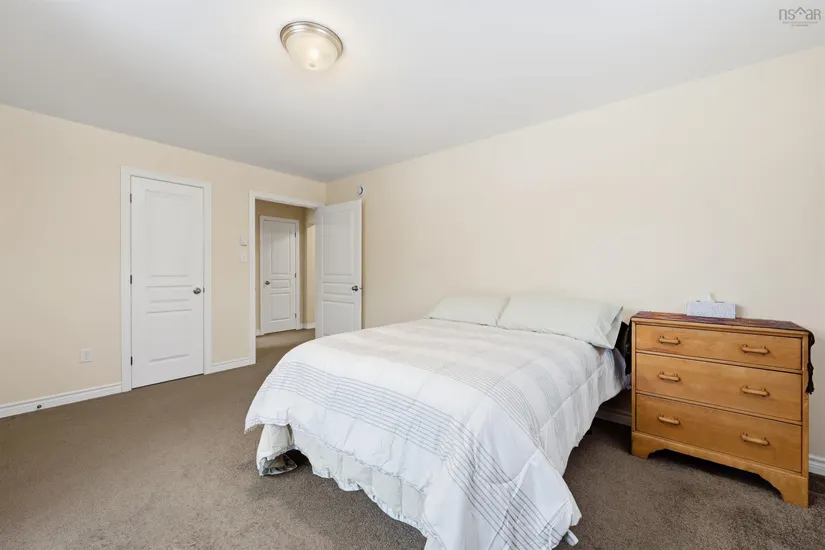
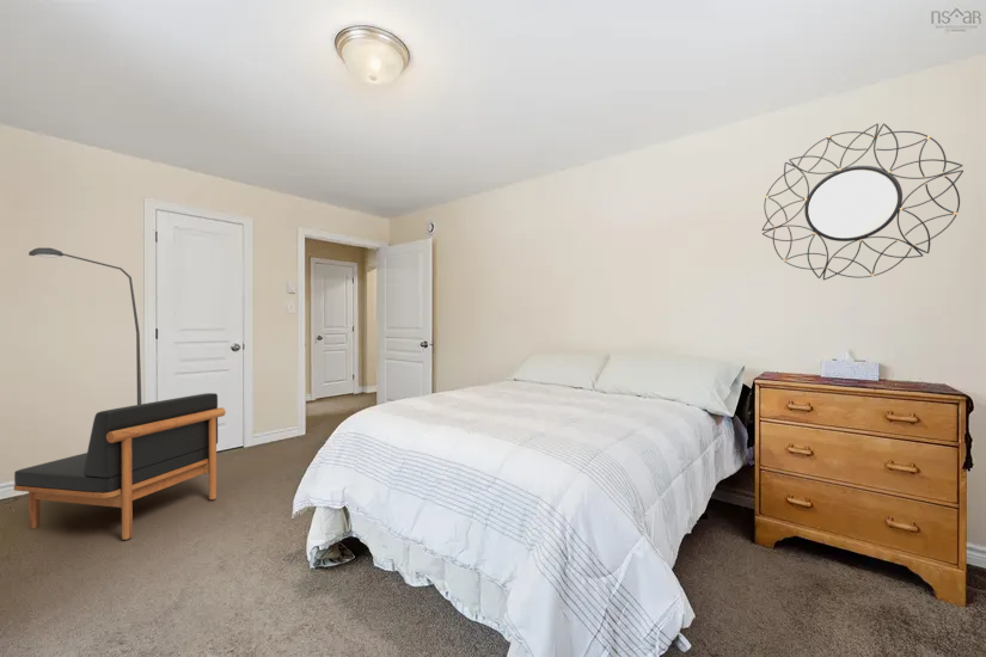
+ home mirror (850, 204)
+ armless chair (128, 455)
+ floor lamp (136, 367)
